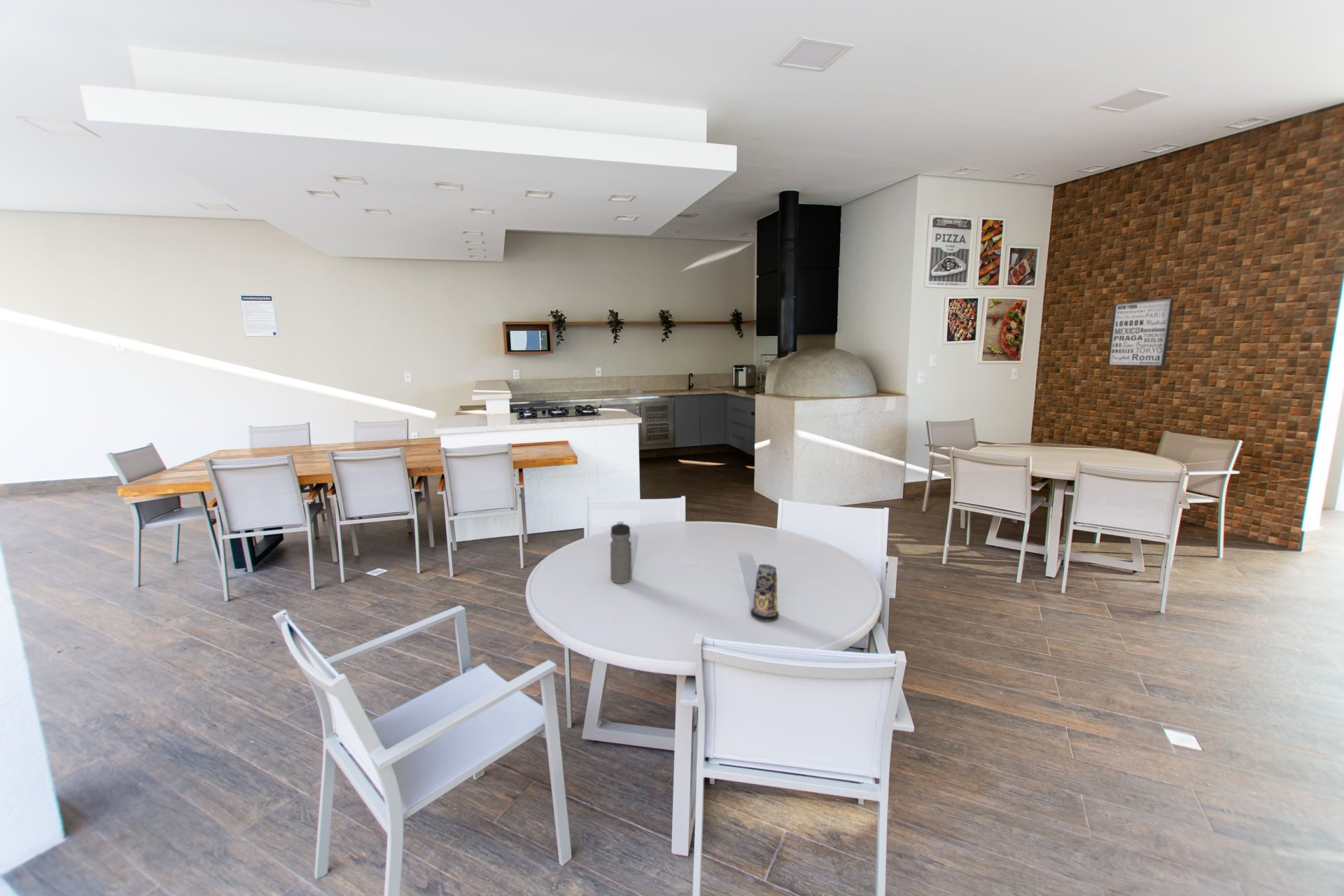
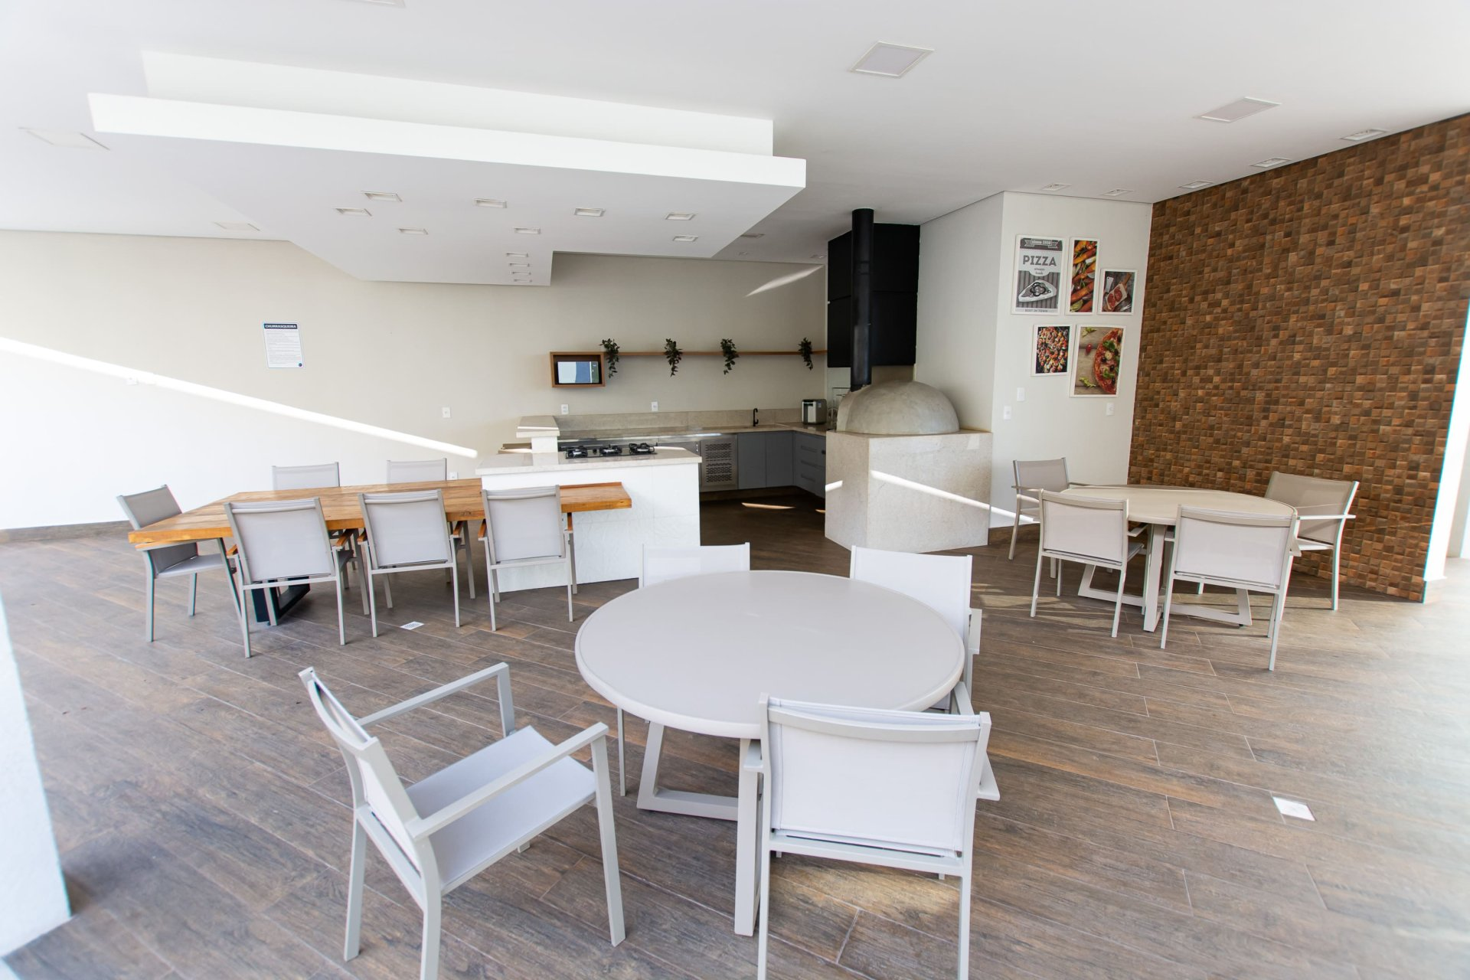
- wall art (1138, 334)
- candle (765, 591)
- water bottle (620, 551)
